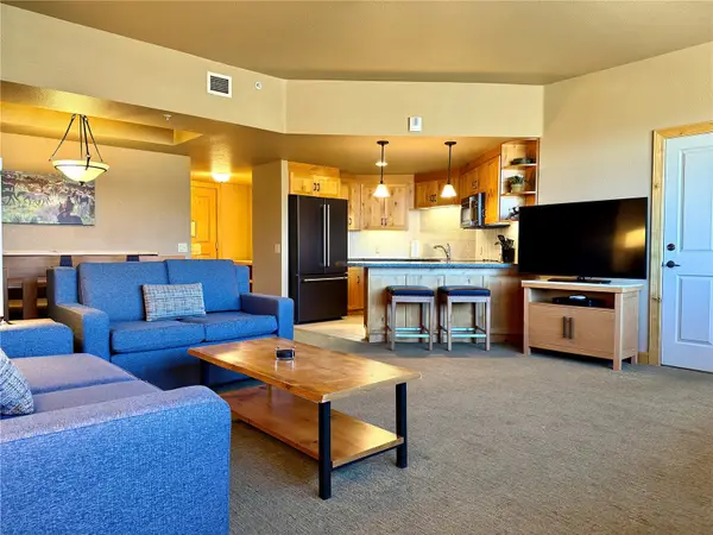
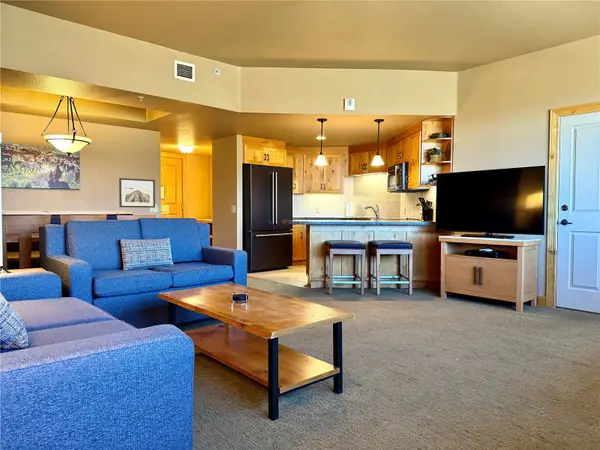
+ wall art (137, 193)
